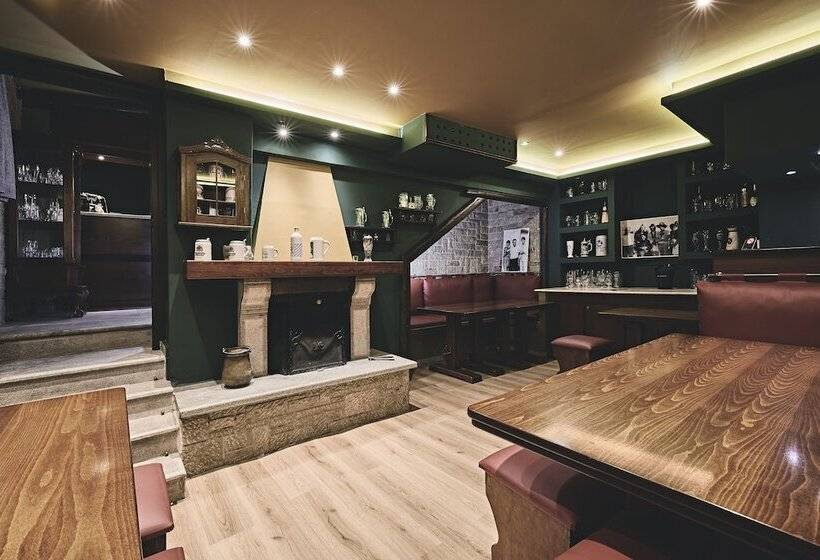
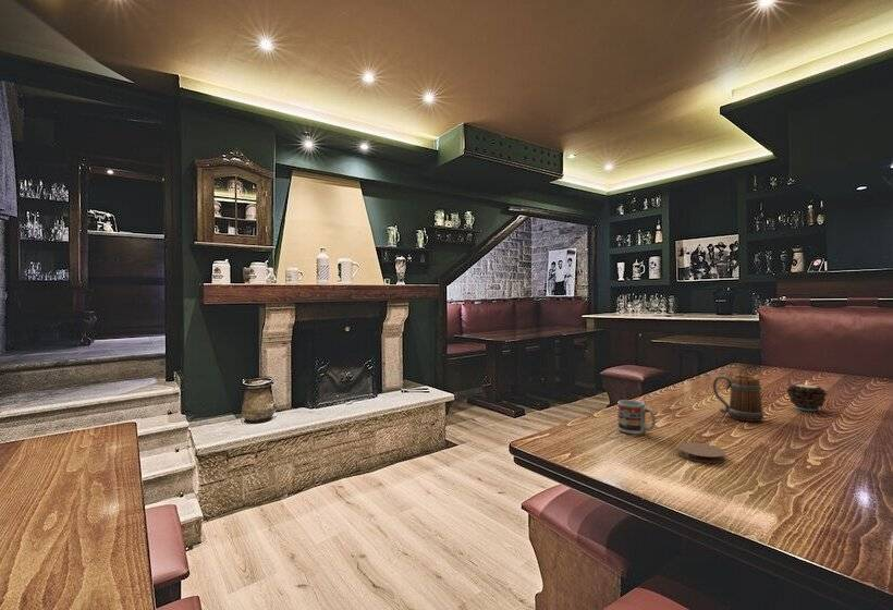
+ cup (636, 417)
+ beer mug (737, 396)
+ candle (806, 394)
+ coaster (700, 452)
